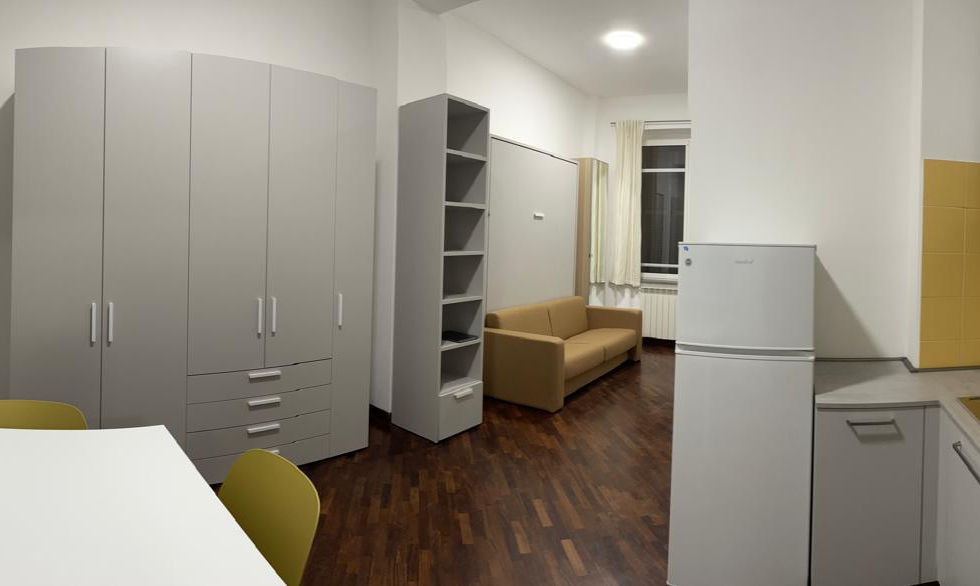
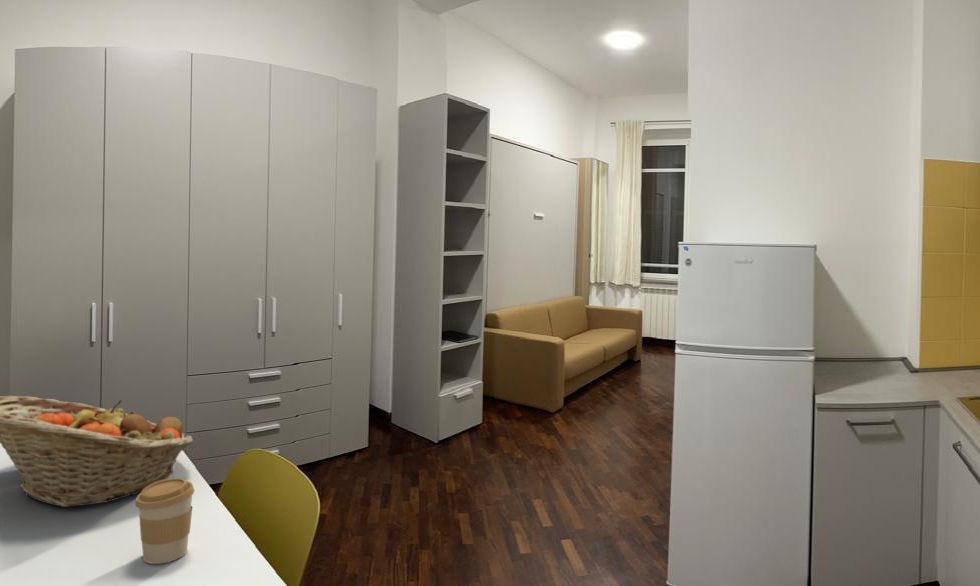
+ fruit basket (89, 437)
+ coffee cup (165, 519)
